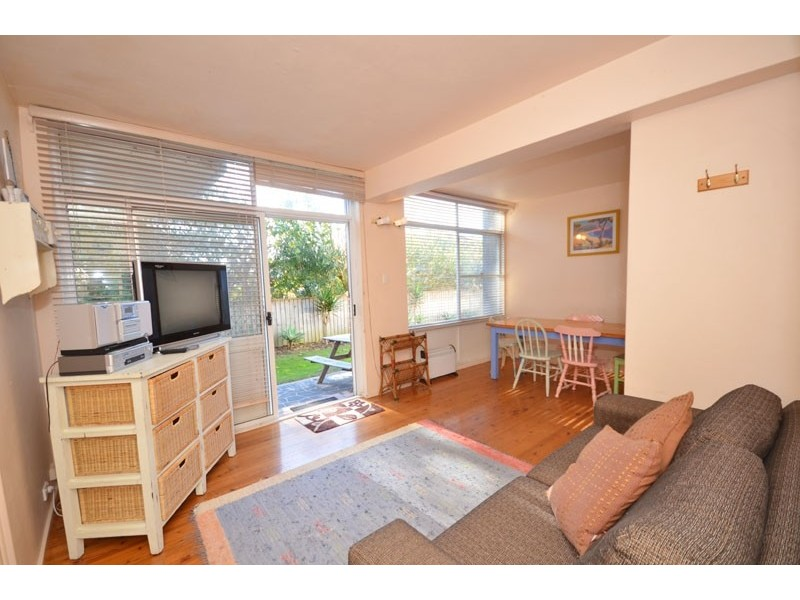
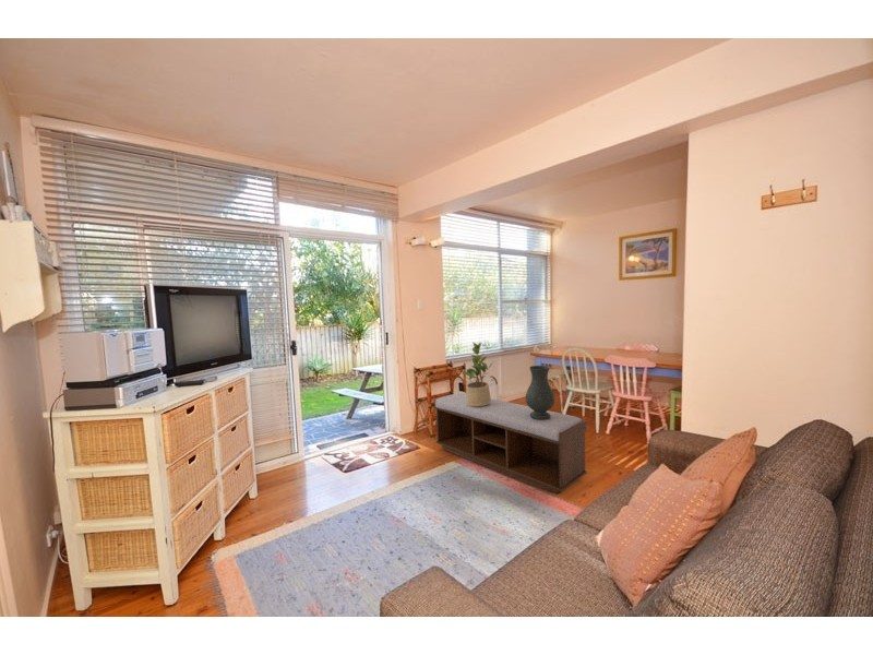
+ potted plant (477, 371)
+ vase (539, 392)
+ bench (501, 433)
